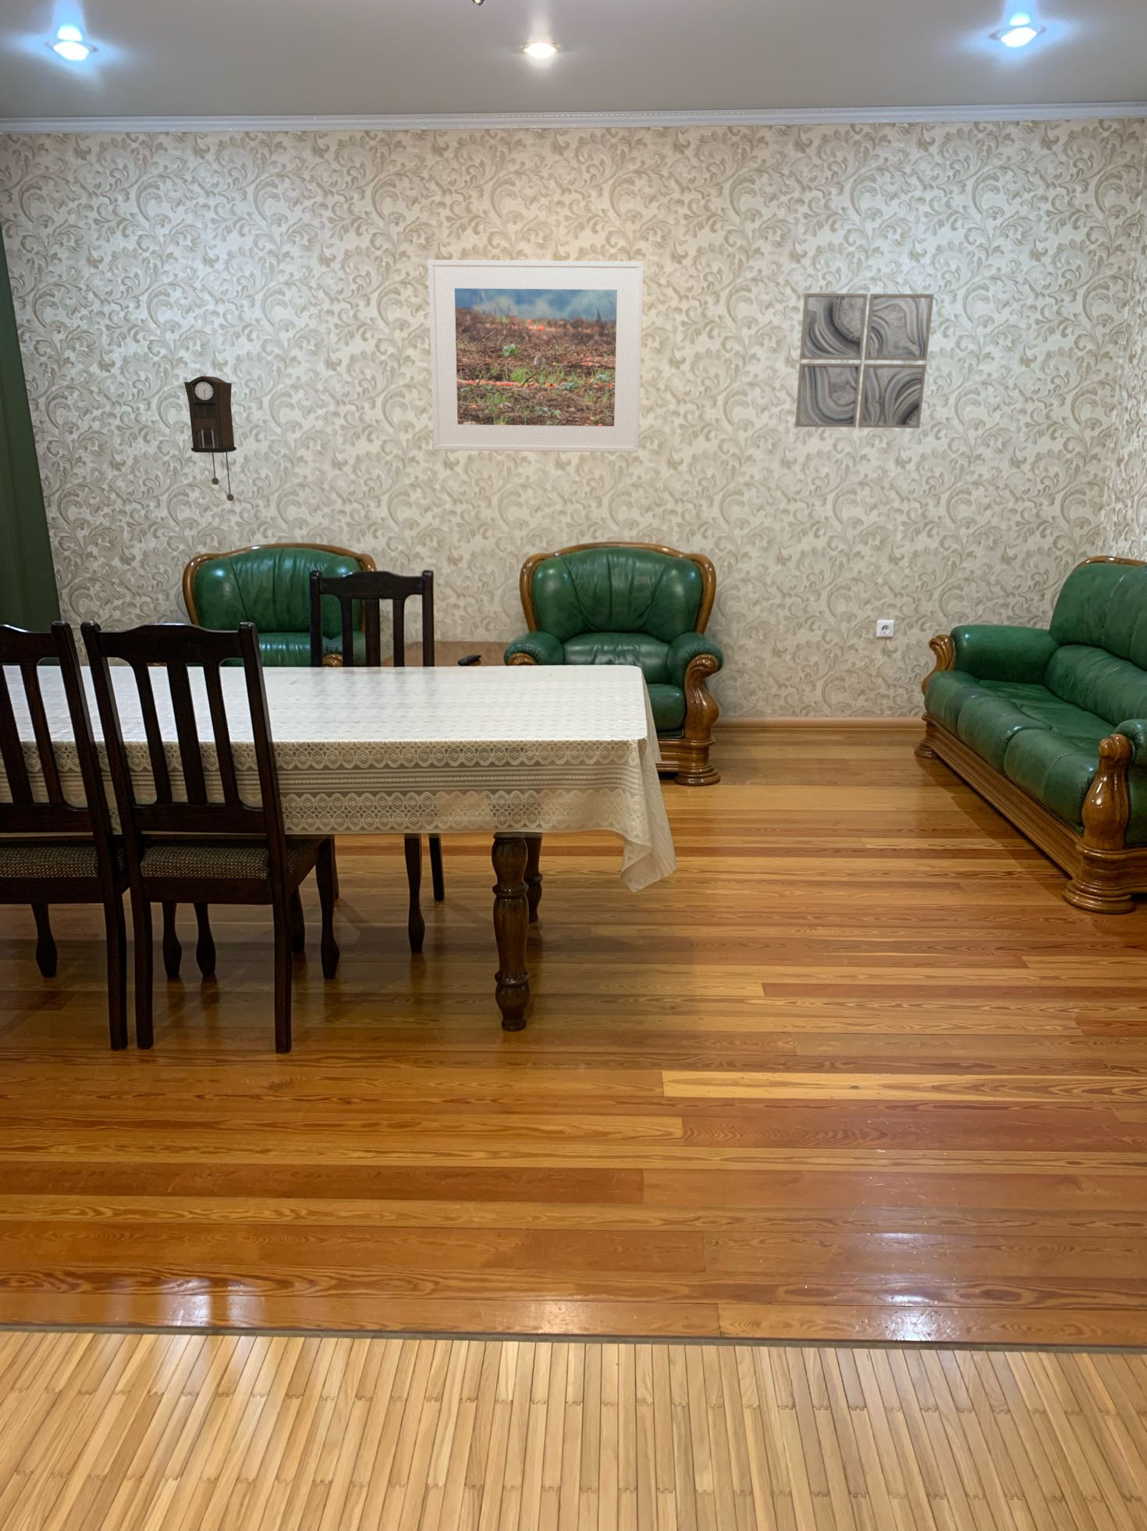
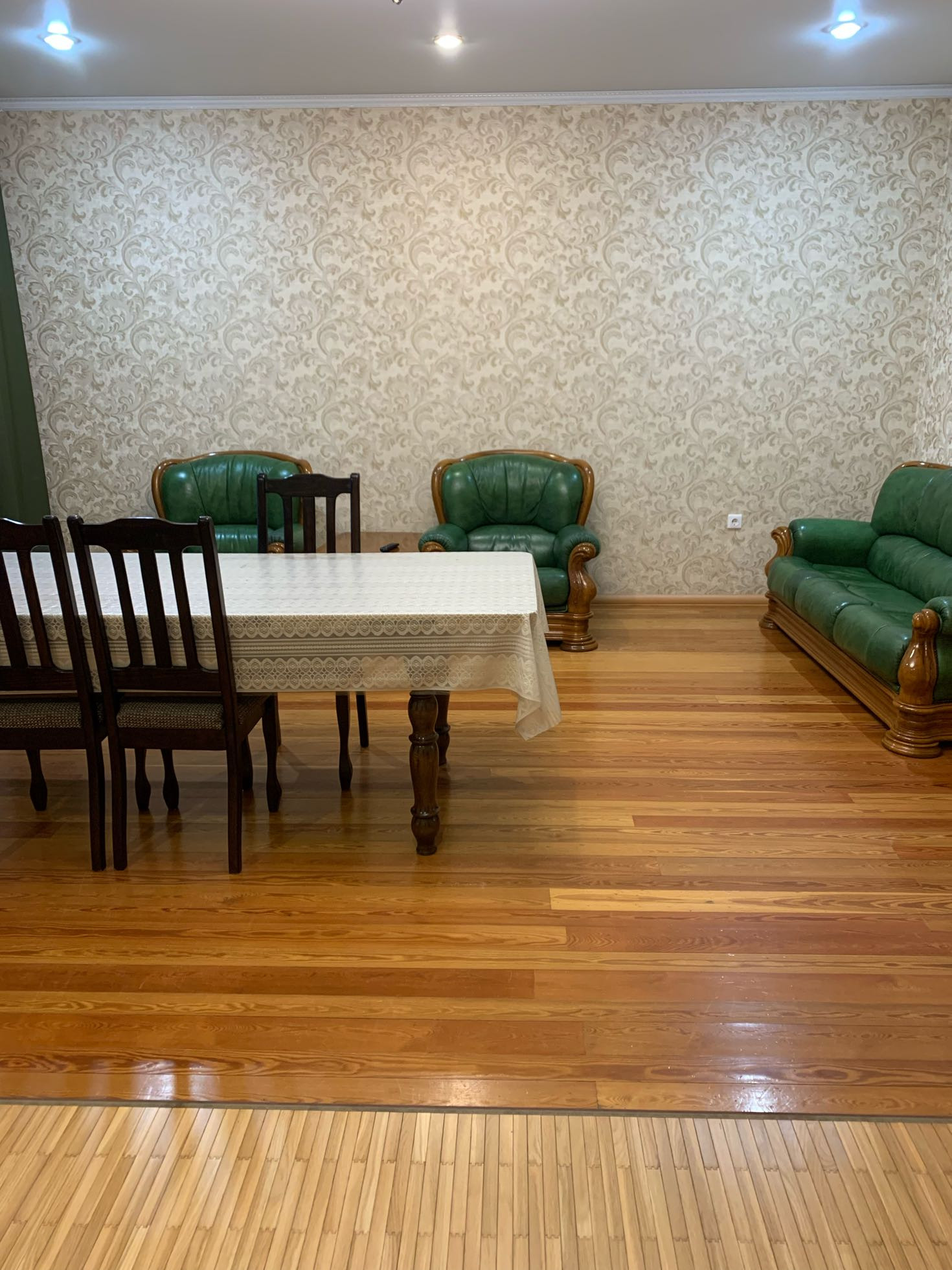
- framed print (535, 358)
- wall art (861, 359)
- pendulum clock (213, 440)
